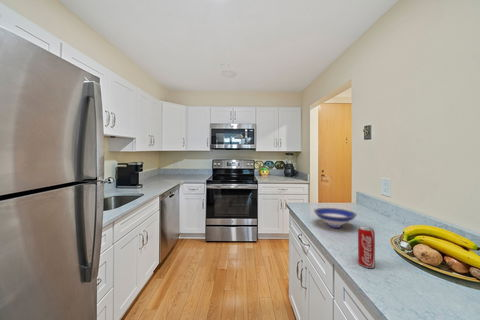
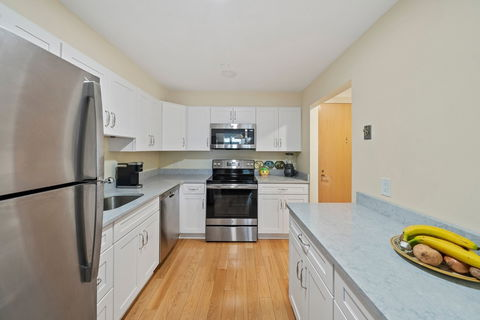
- bowl (334, 219)
- beverage can (366, 246)
